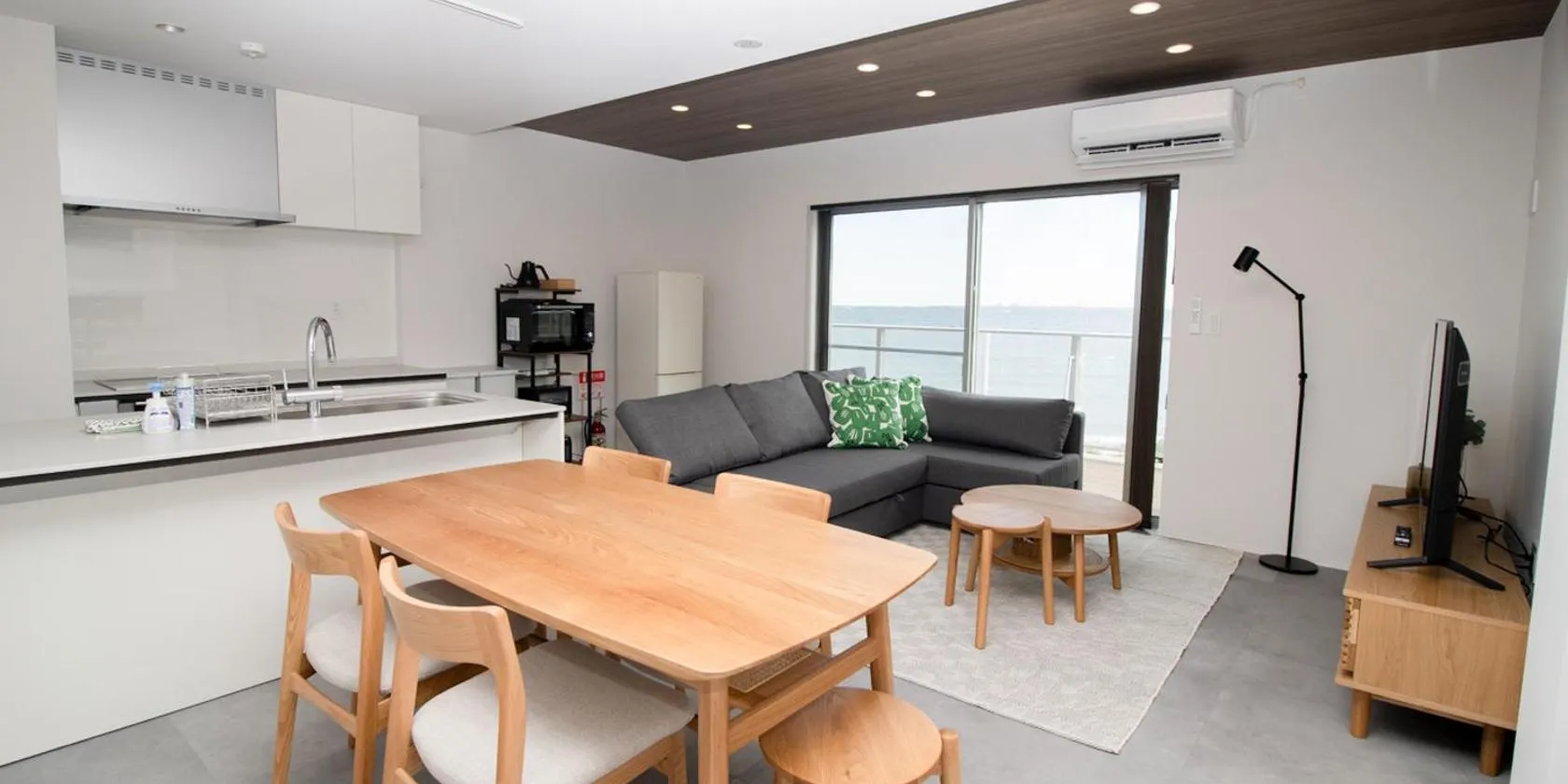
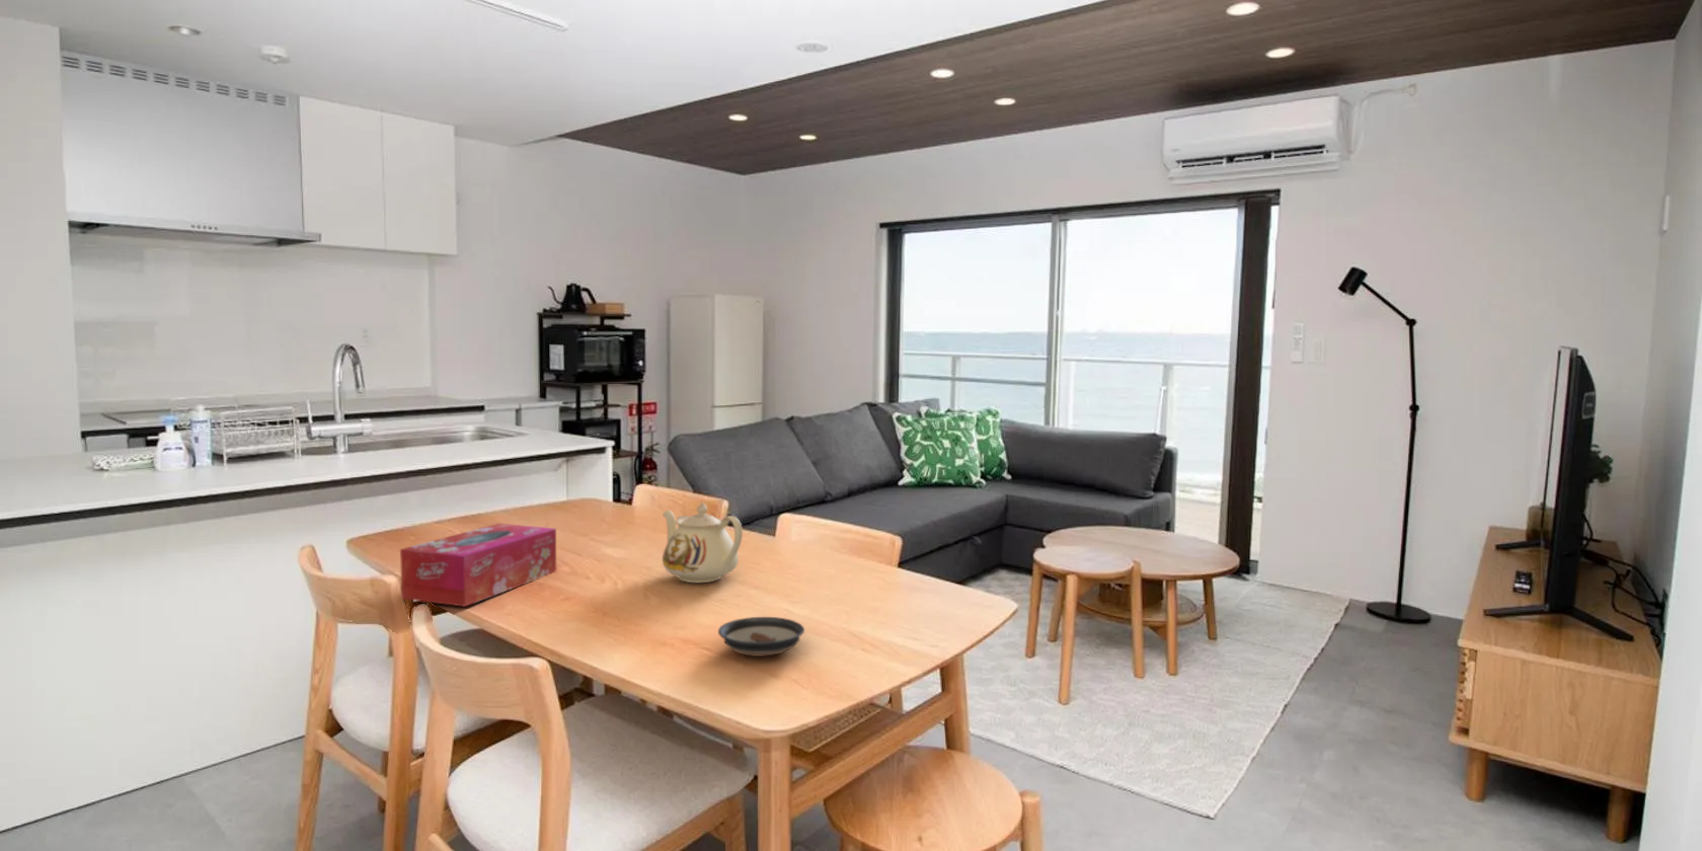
+ saucer (761, 639)
+ teapot (700, 539)
+ tissue box (483, 561)
